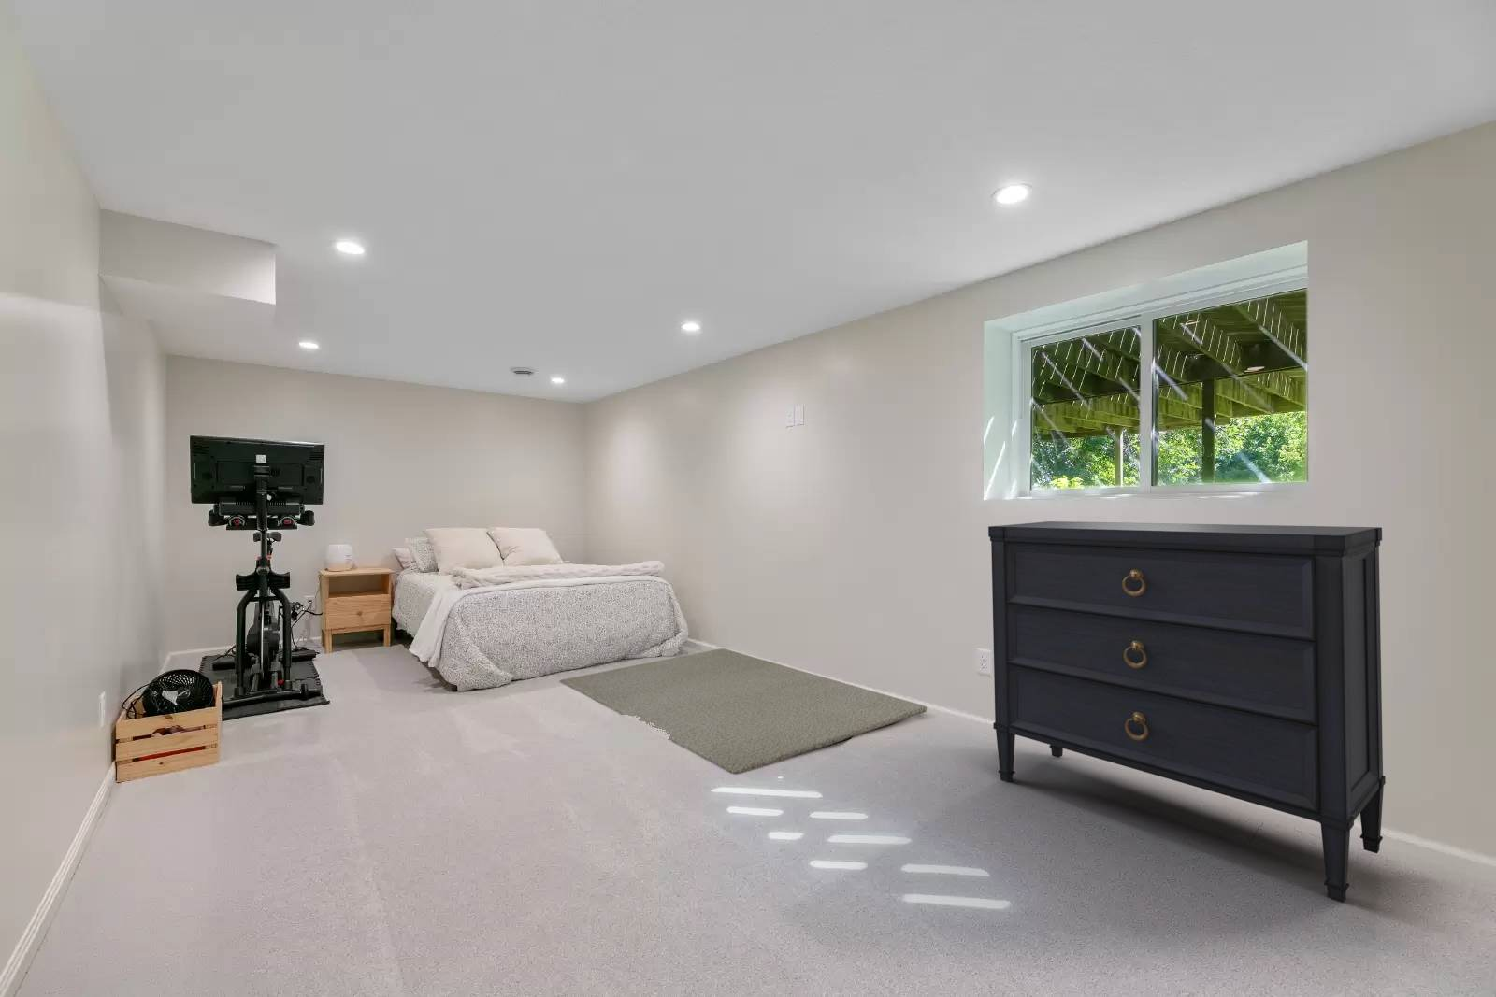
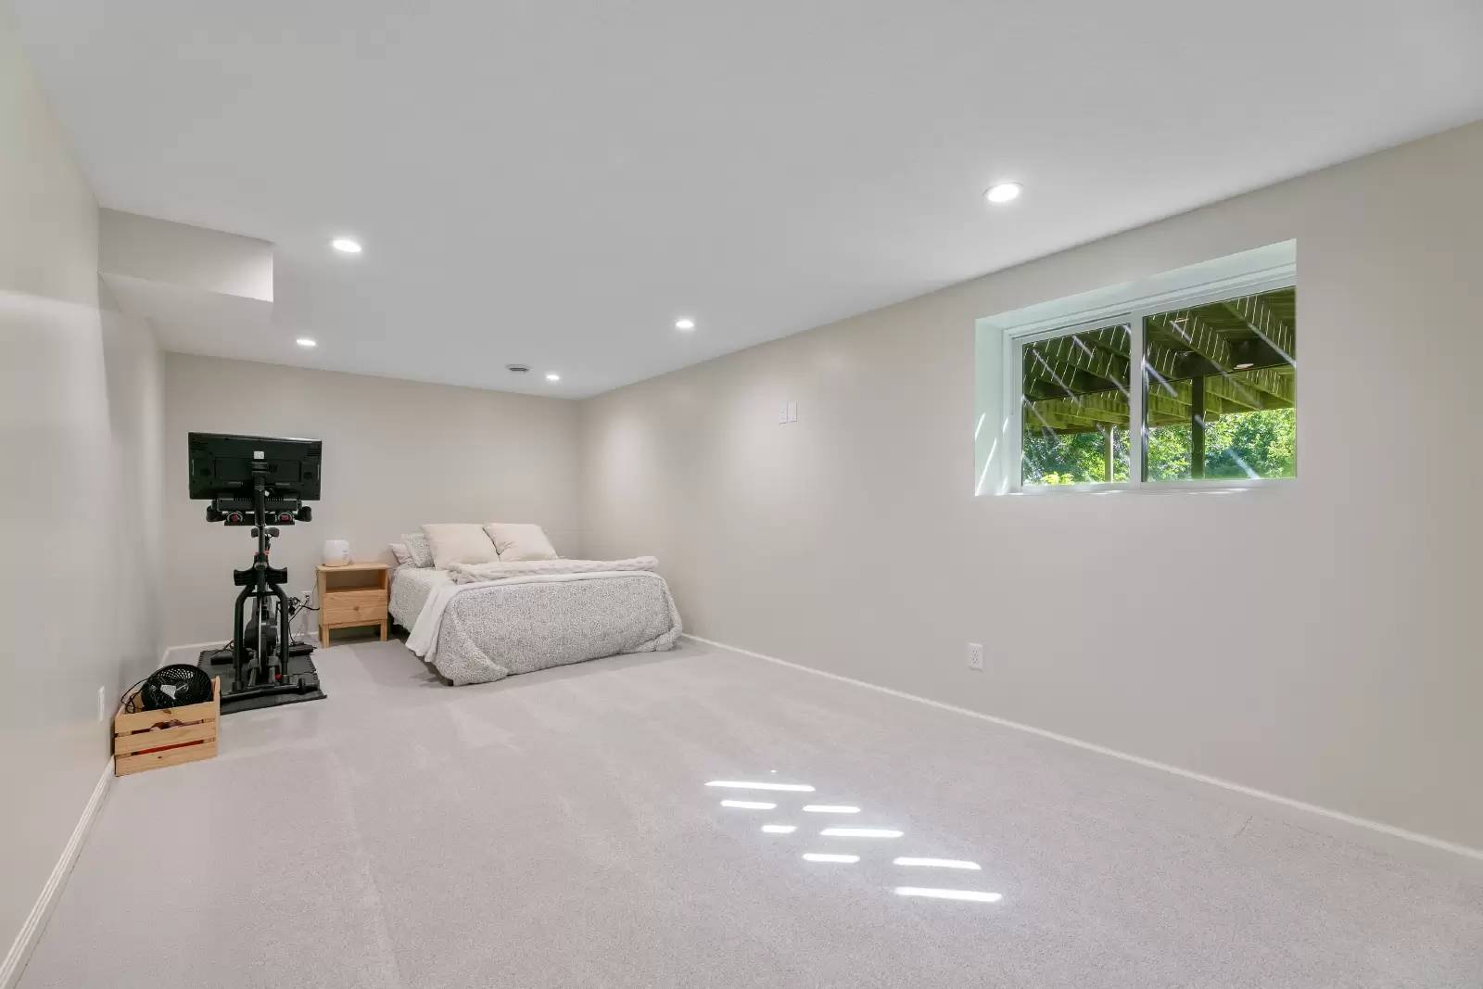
- rug (727, 694)
- dresser (1163, 669)
